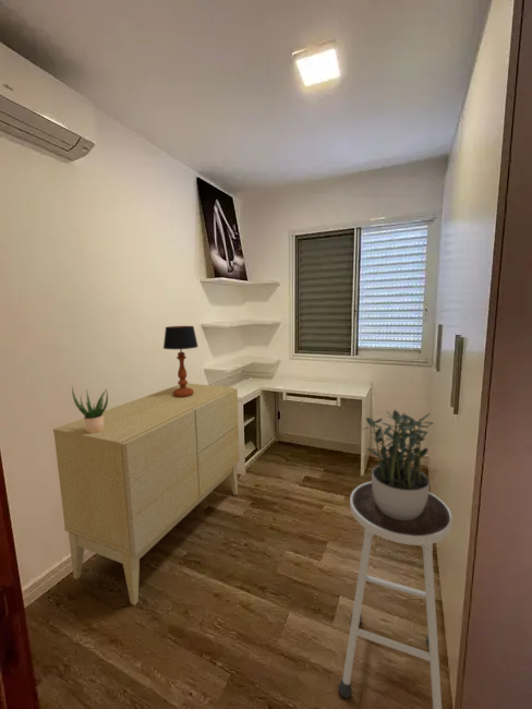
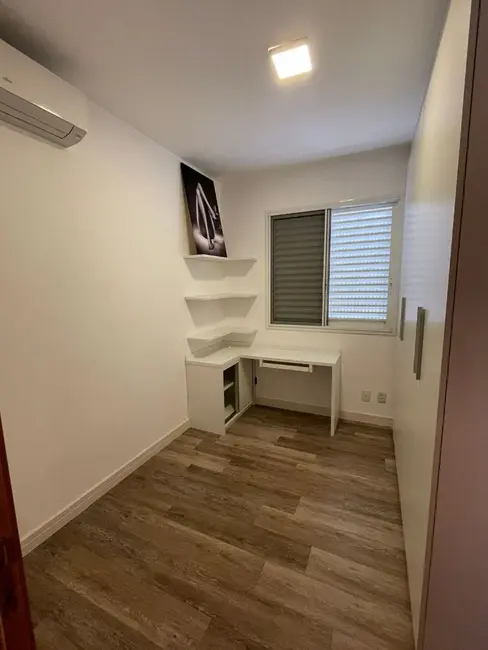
- table lamp (181, 361)
- potted plant (90, 407)
- sideboard (167, 468)
- potted plant (396, 457)
- stool (395, 588)
